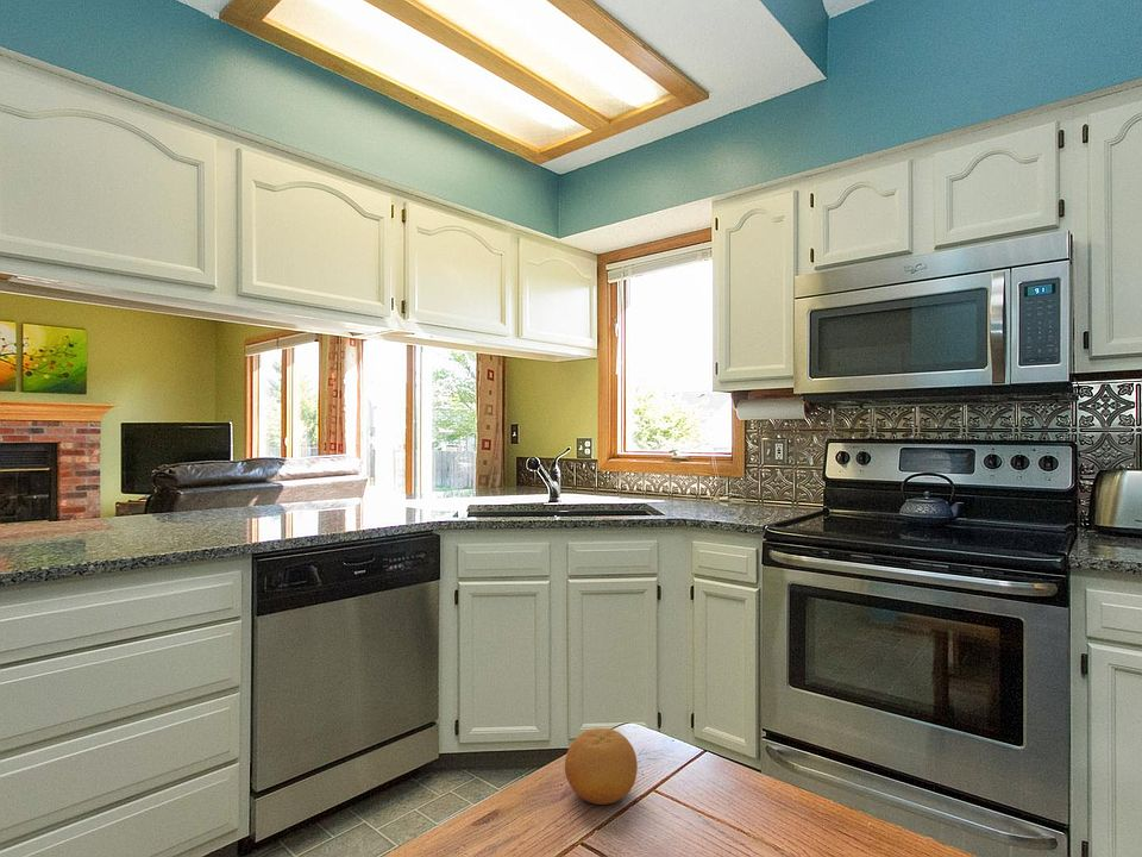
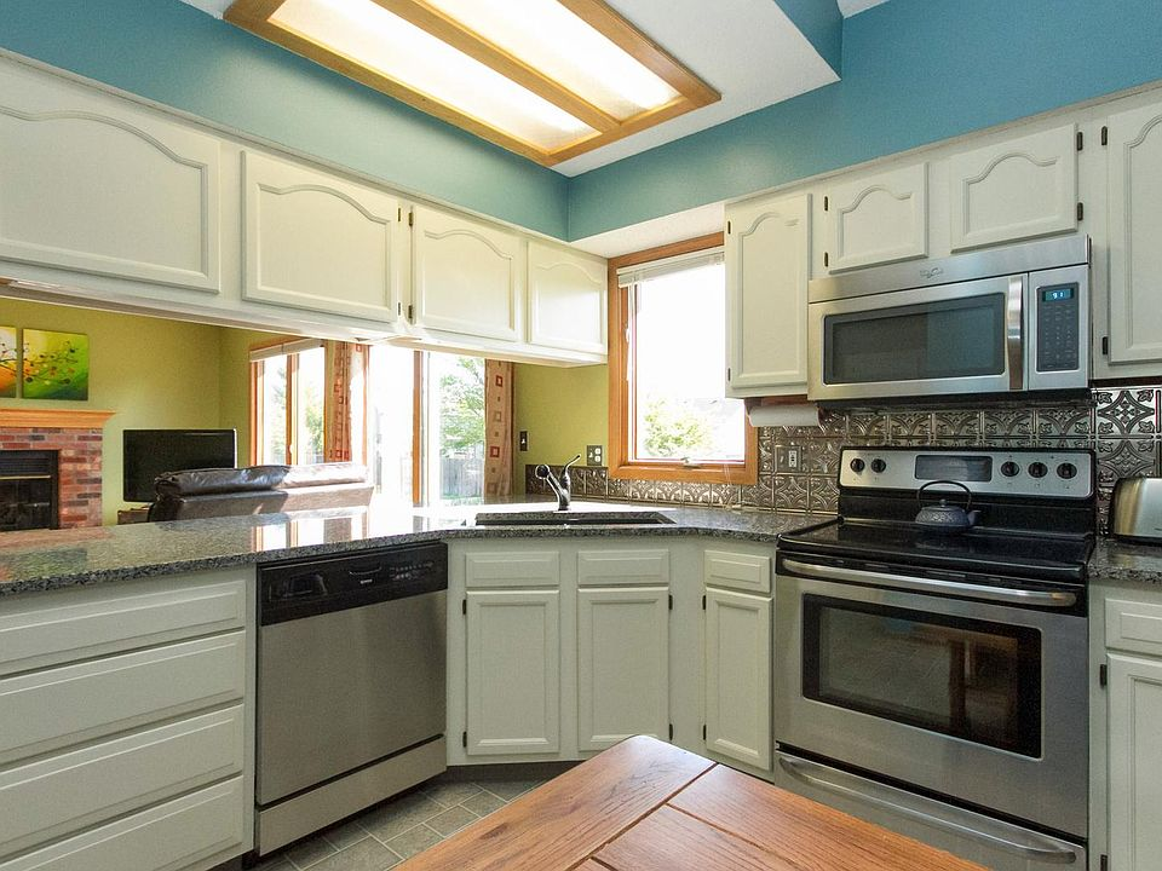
- fruit (601, 764)
